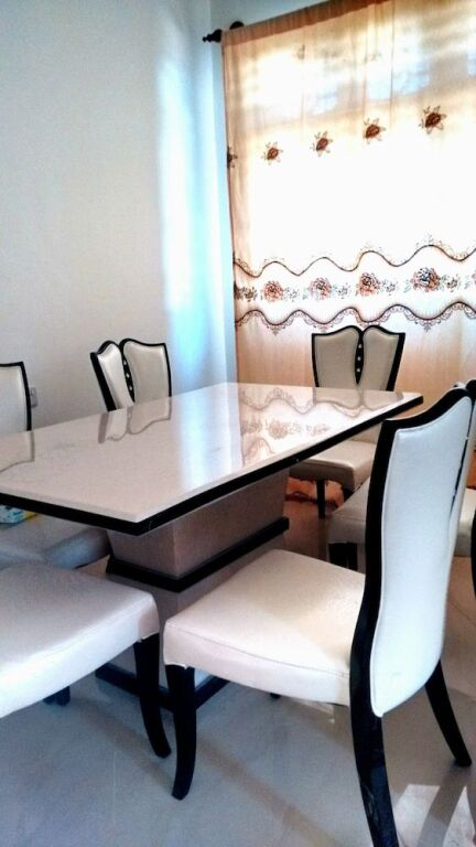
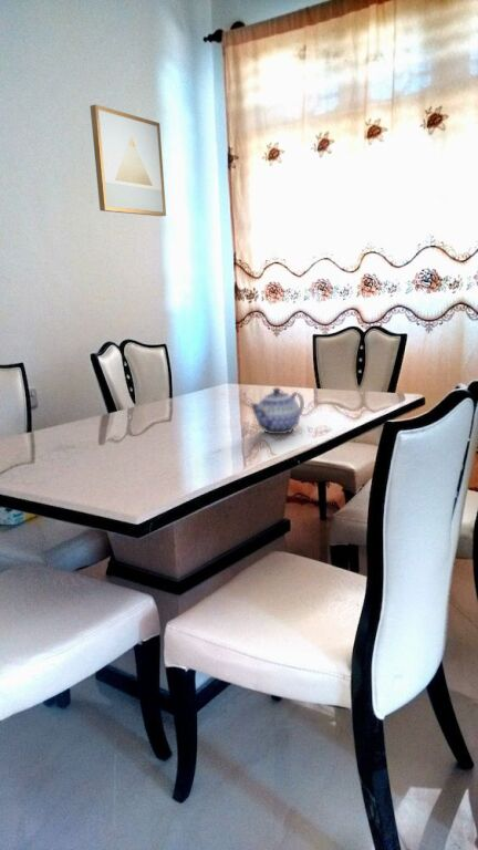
+ teapot (277, 410)
+ wall art (131, 165)
